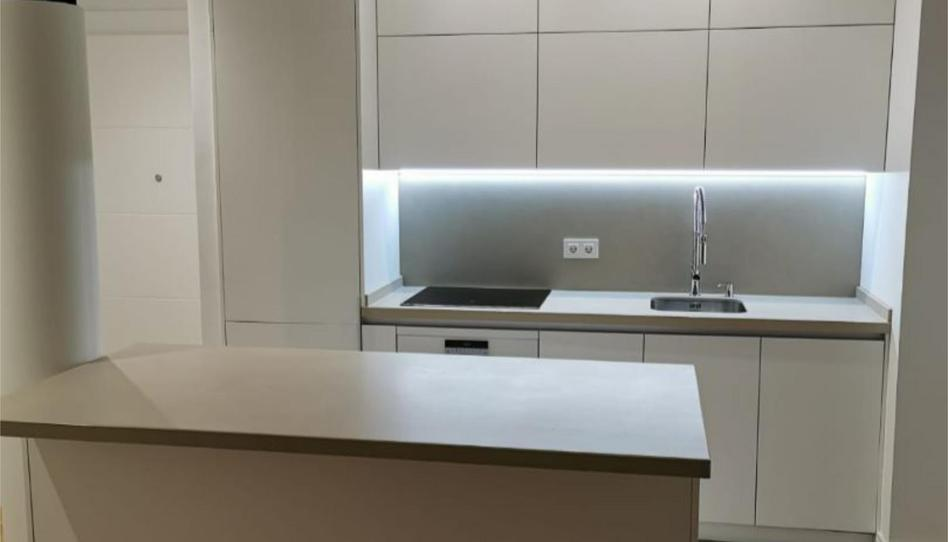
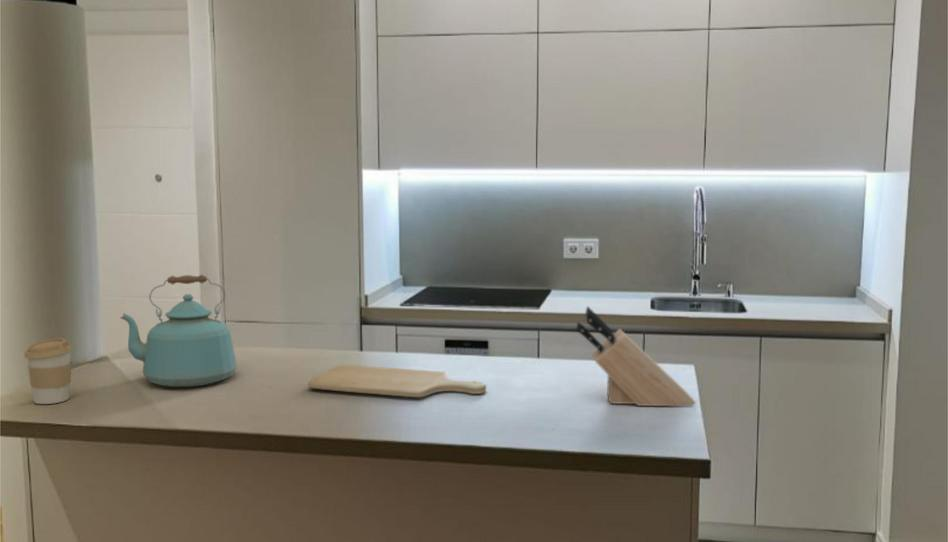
+ kettle (179, 327)
+ knife block (634, 355)
+ chopping board (402, 381)
+ coffee cup (49, 370)
